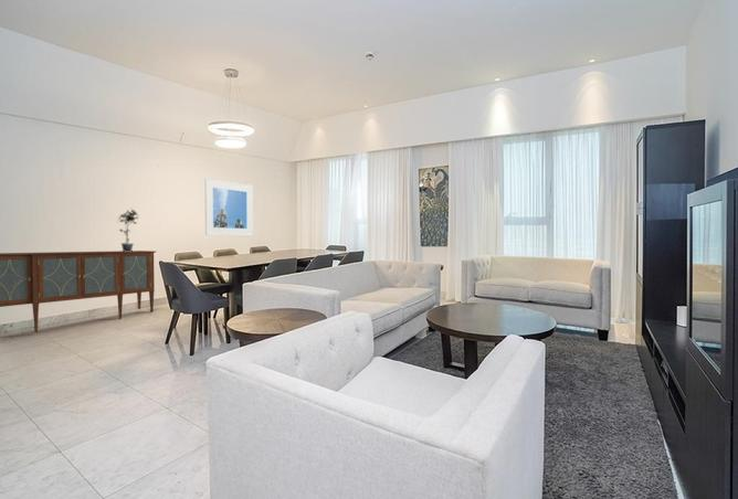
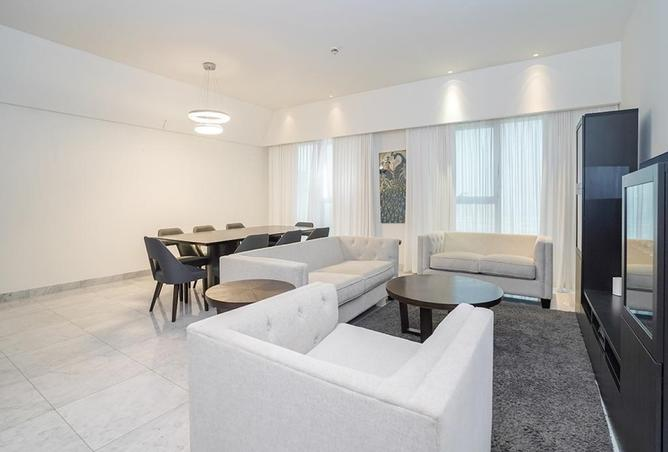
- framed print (230, 209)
- potted plant (127, 229)
- sideboard (75, 287)
